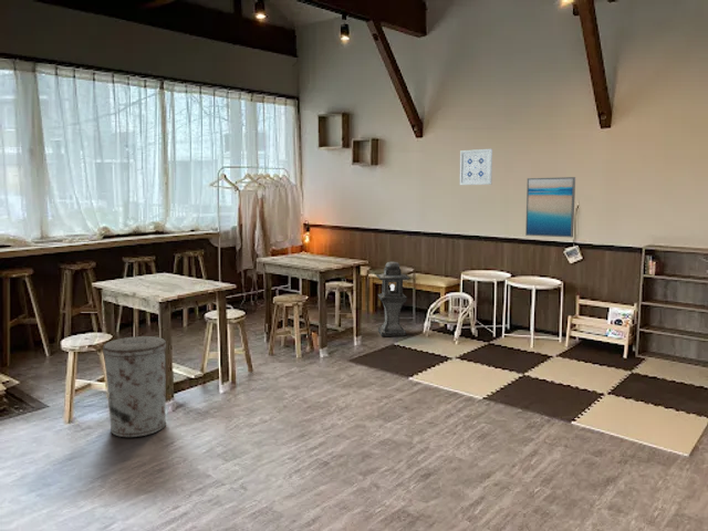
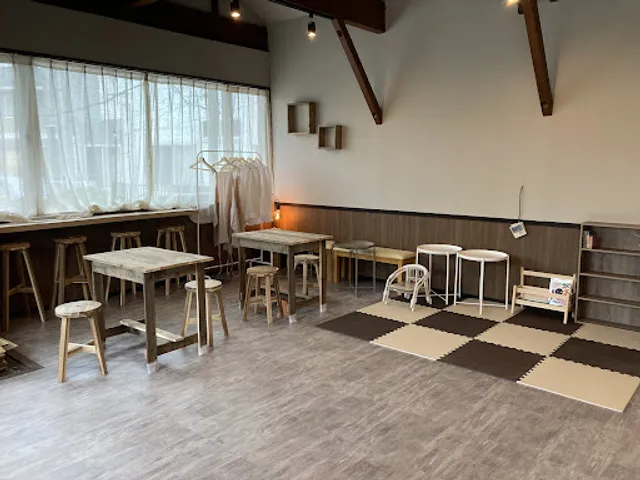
- trash can (136, 383)
- wall art (476, 167)
- lantern (392, 298)
- wall art (549, 207)
